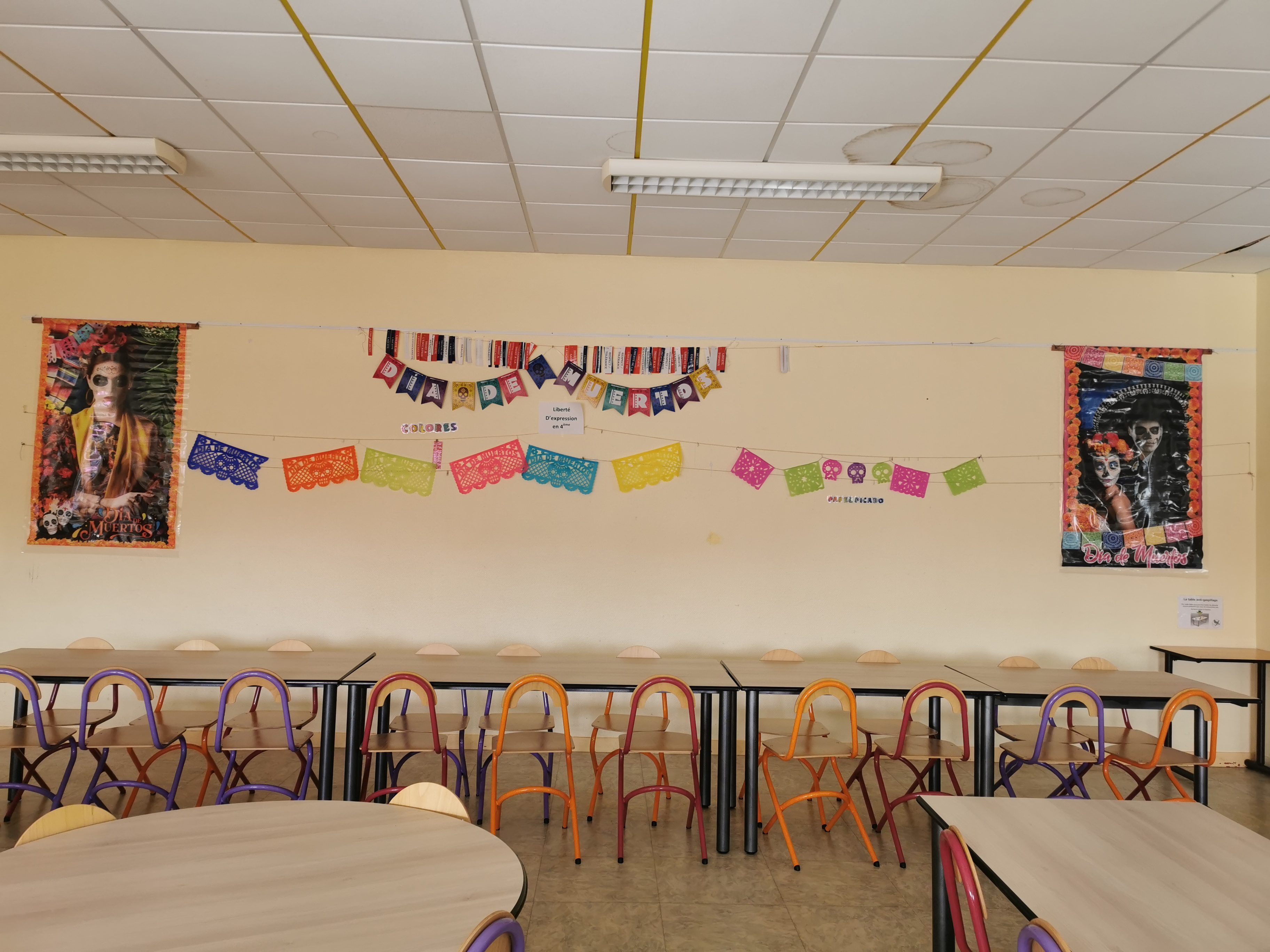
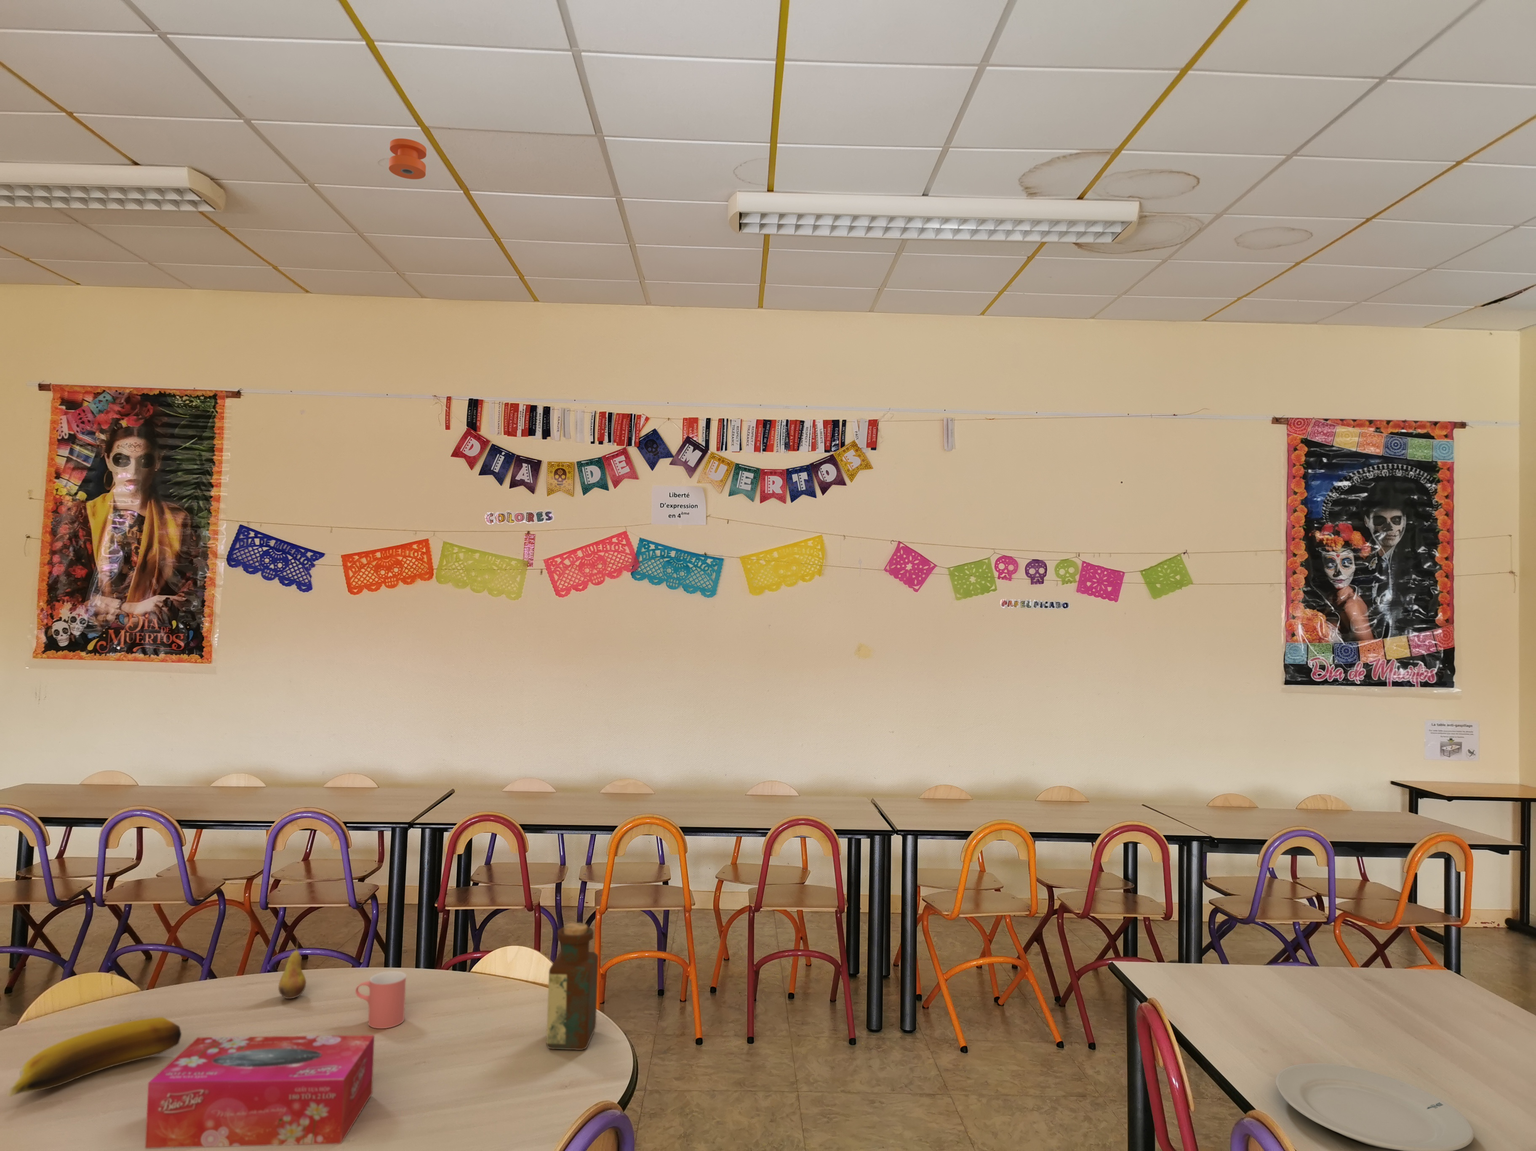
+ cup (380, 999)
+ bottle (573, 983)
+ tissue box (266, 1088)
+ fruit (293, 968)
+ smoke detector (408, 160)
+ chinaware (1369, 1111)
+ banana (100, 1059)
